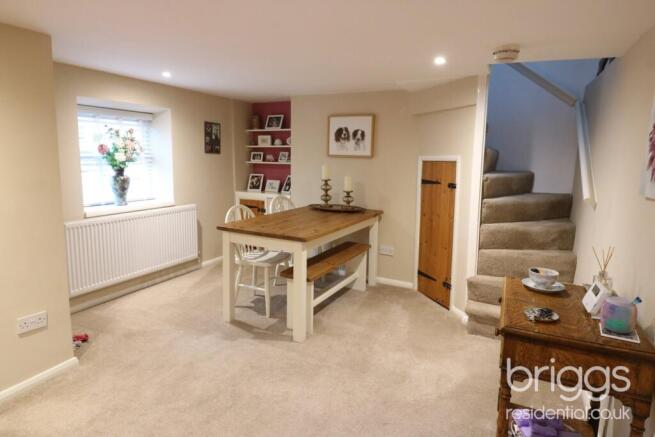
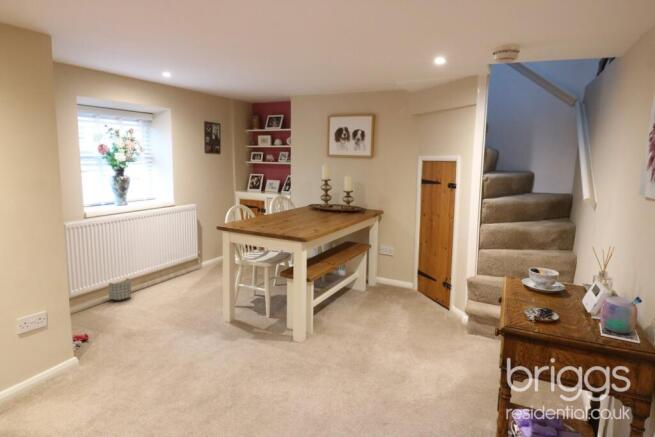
+ planter (120, 289)
